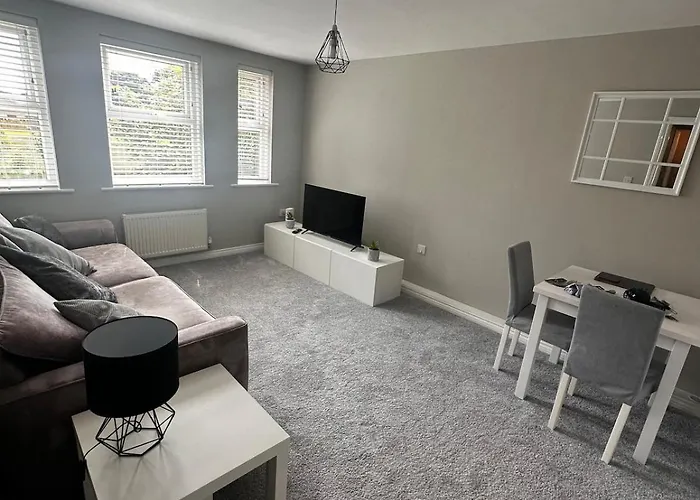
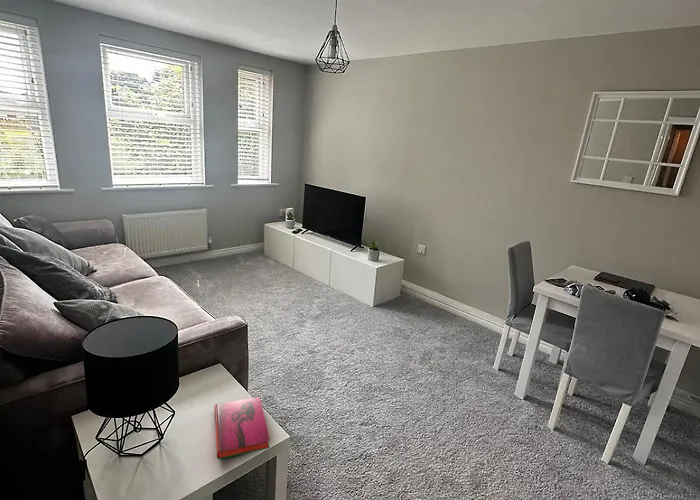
+ hardback book (240, 425)
